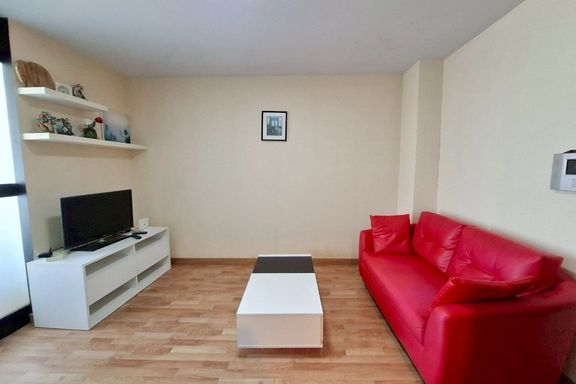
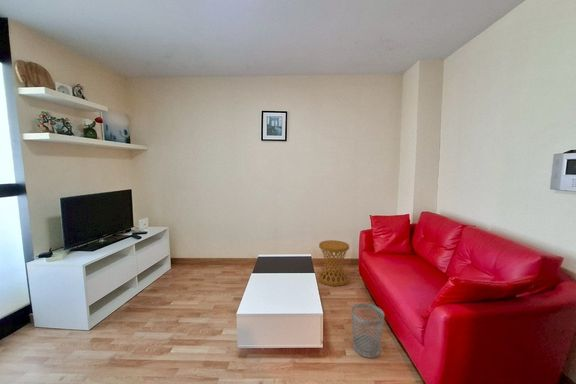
+ side table (333, 262)
+ wastebasket (366, 330)
